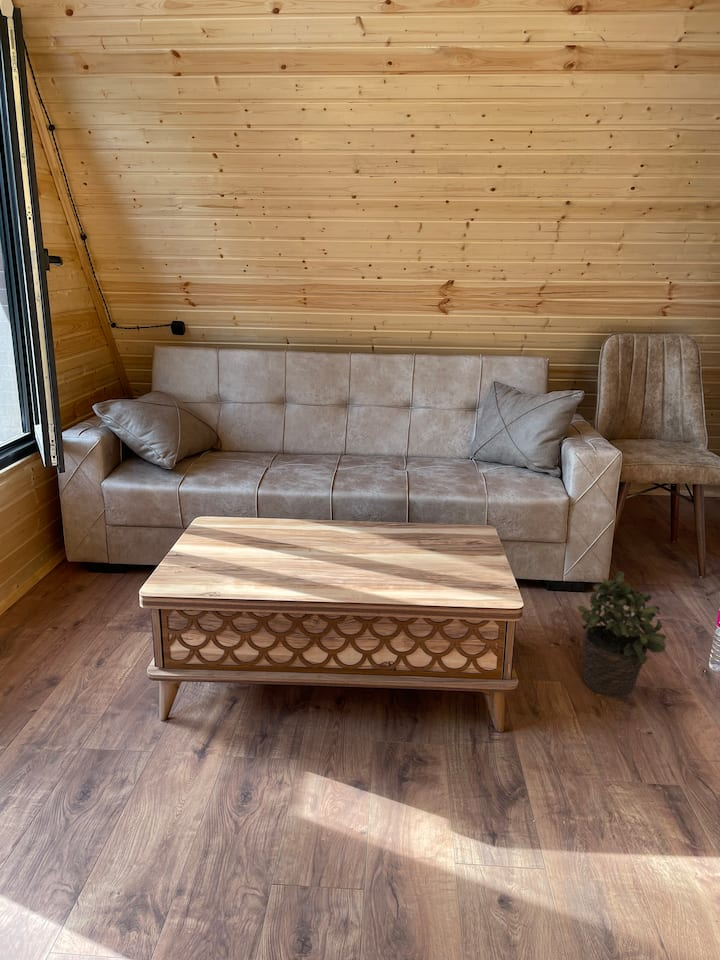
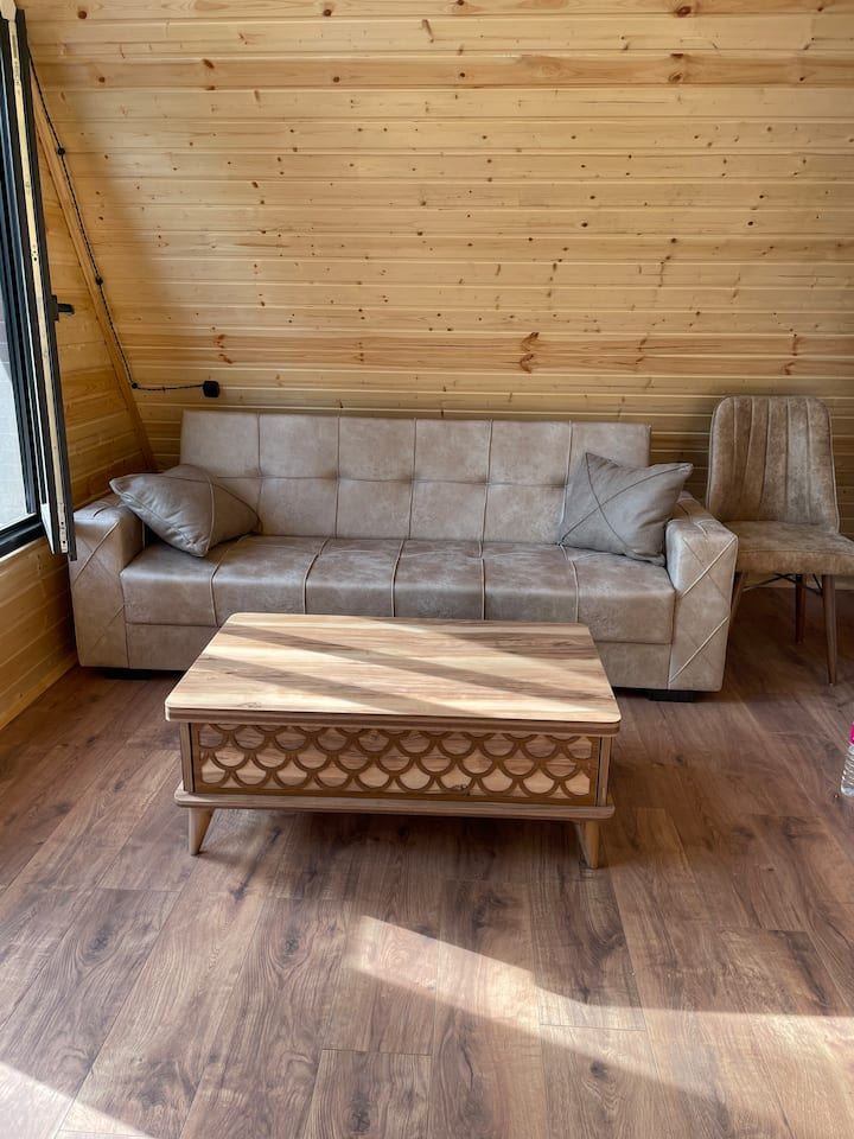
- potted plant (617, 630)
